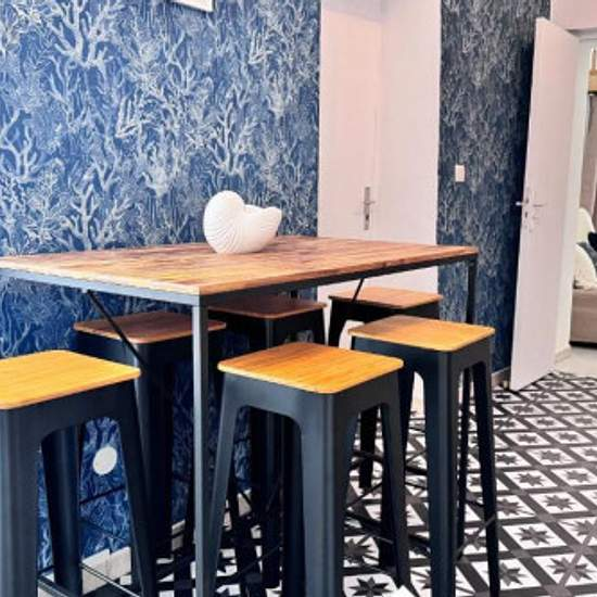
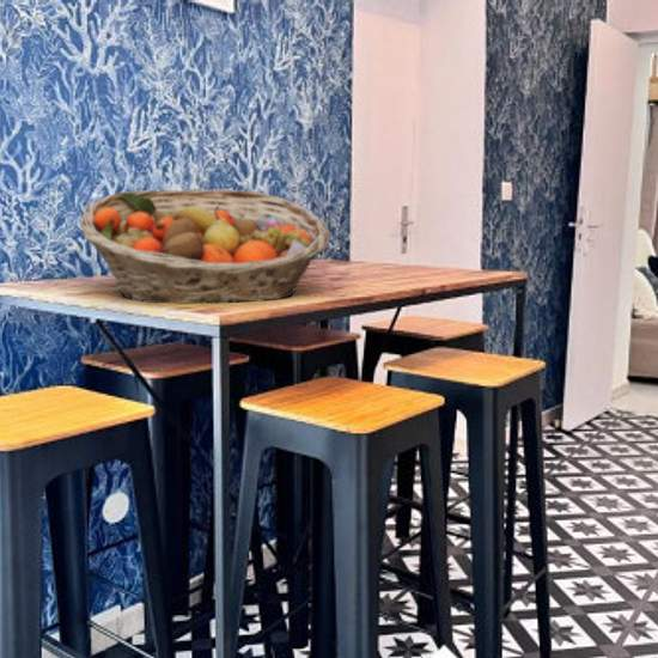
+ fruit basket (207, 242)
